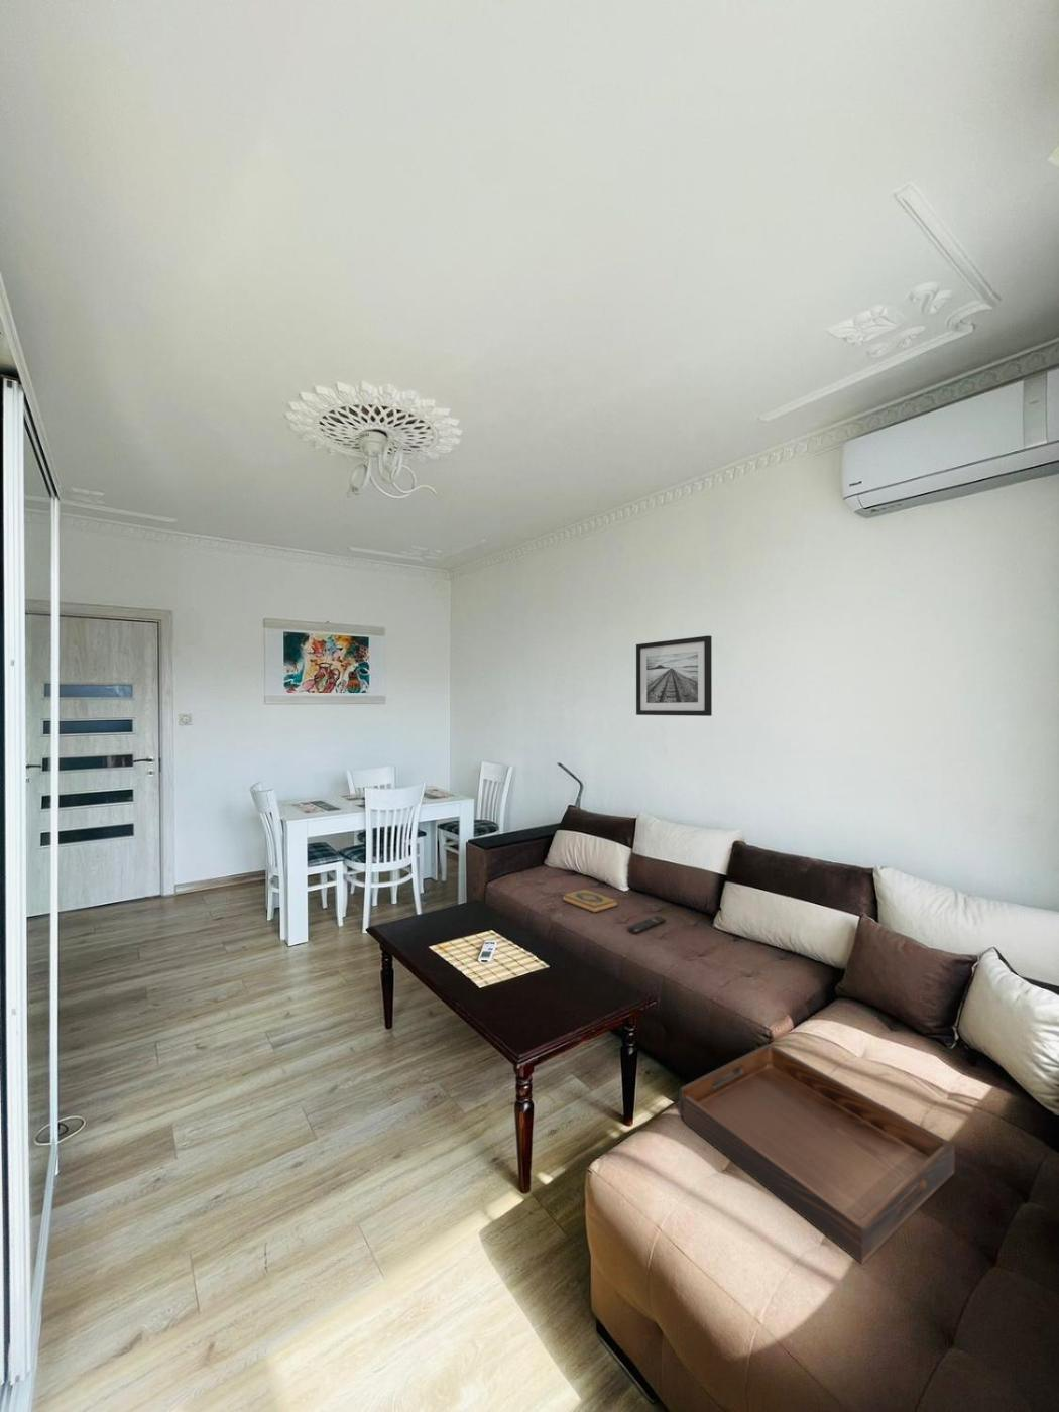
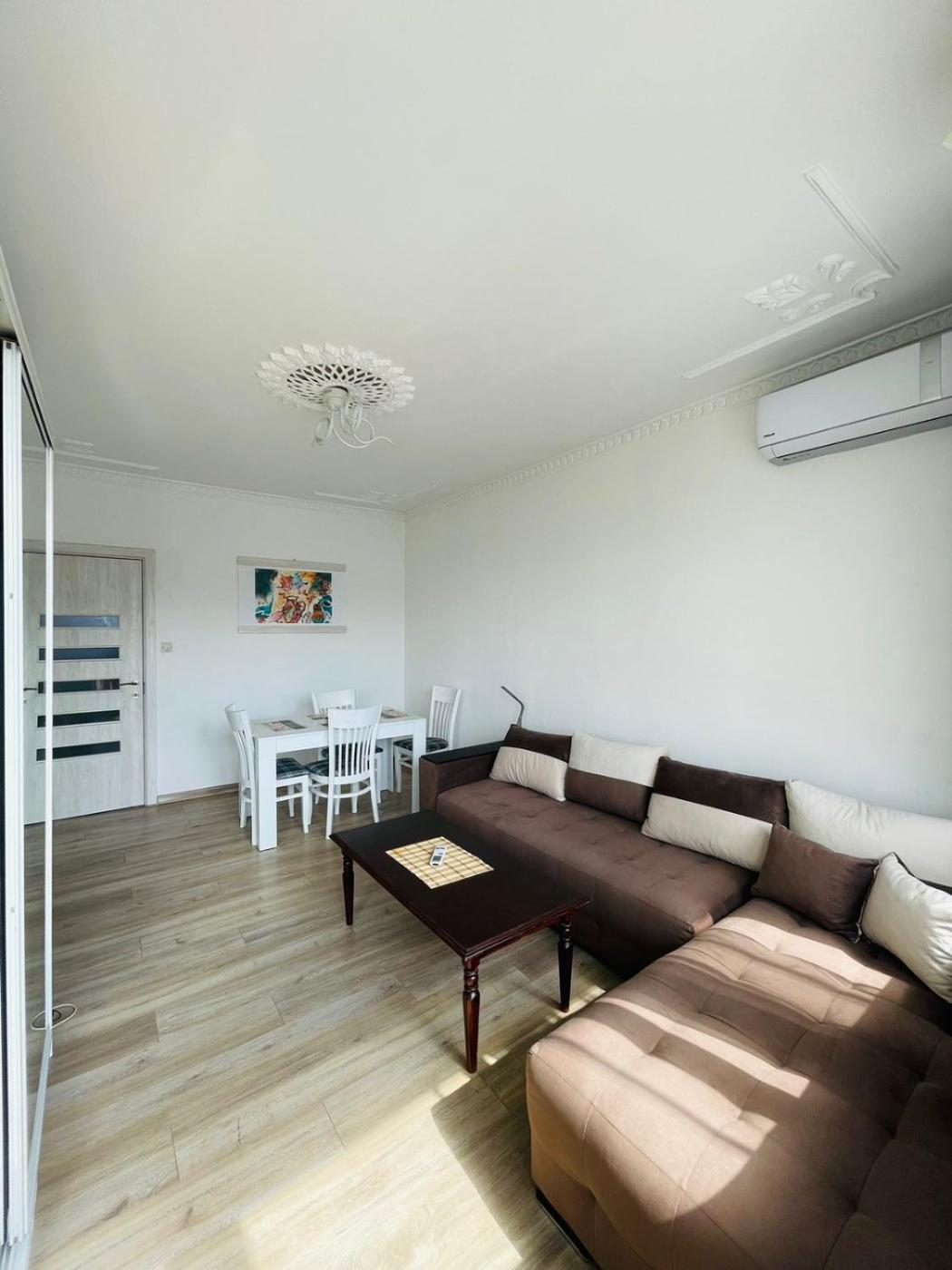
- hardback book (588, 899)
- wall art (671, 678)
- serving tray (805, 1128)
- remote control (646, 924)
